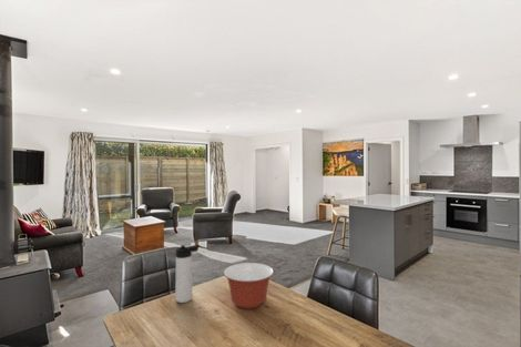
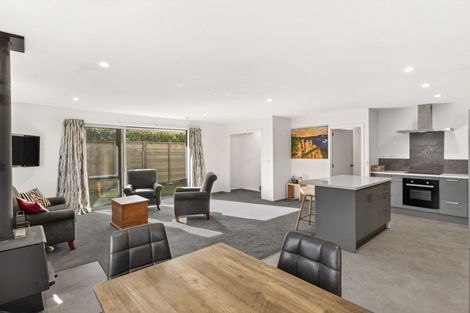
- thermos bottle (187, 272)
- mixing bowl (248, 286)
